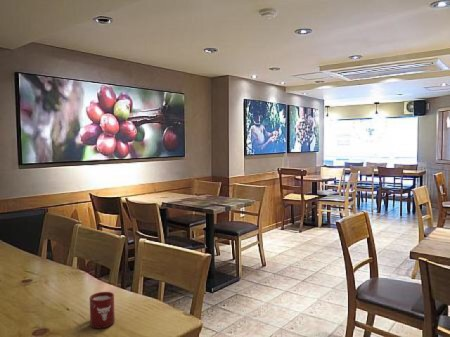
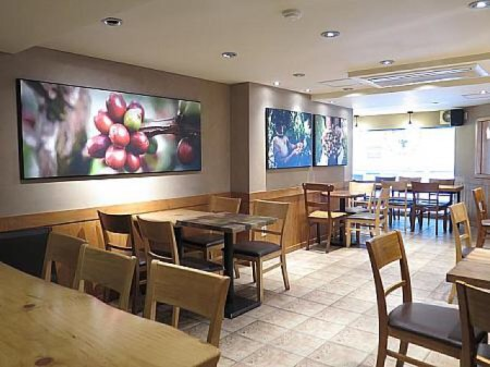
- cup (100, 307)
